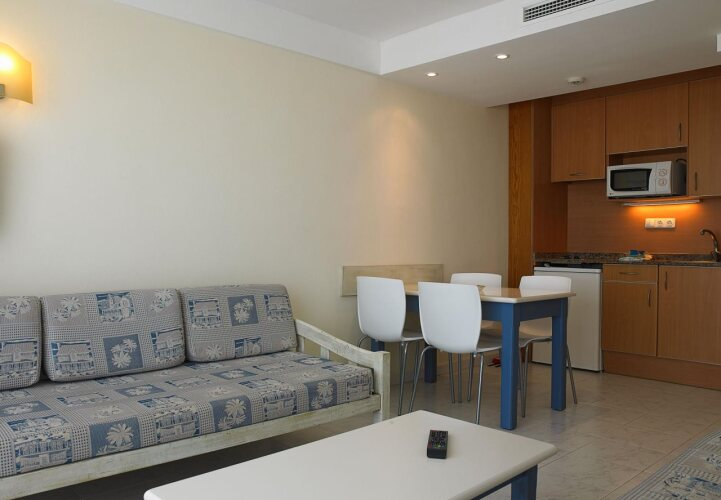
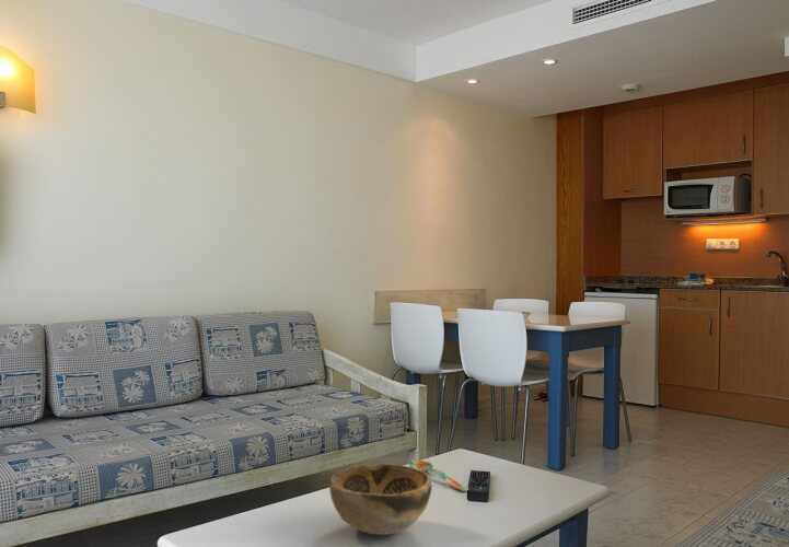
+ spoon (438, 474)
+ decorative bowl (381, 503)
